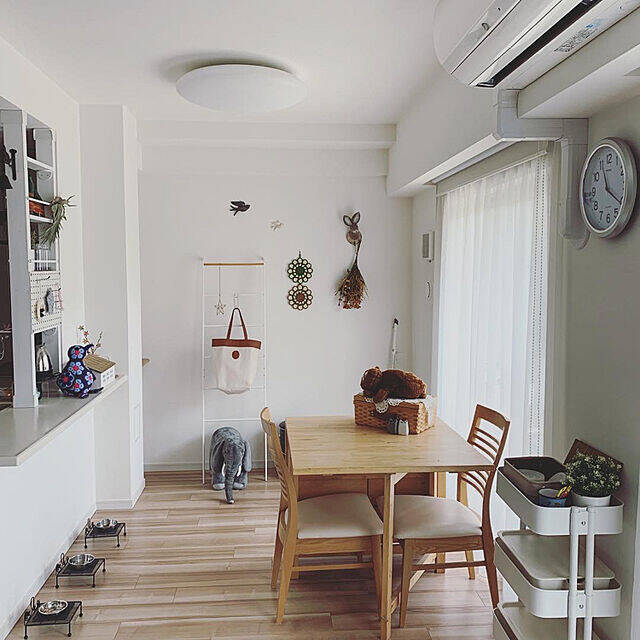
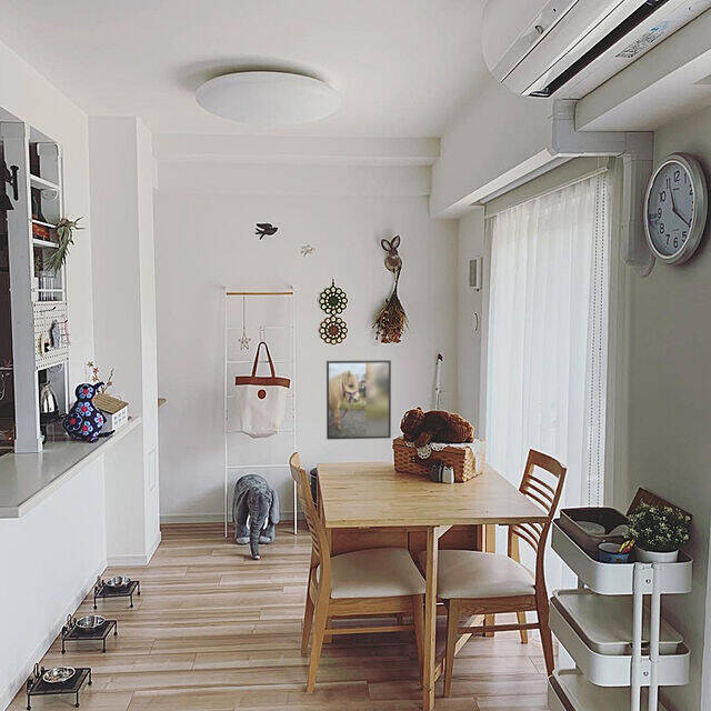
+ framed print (359, 399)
